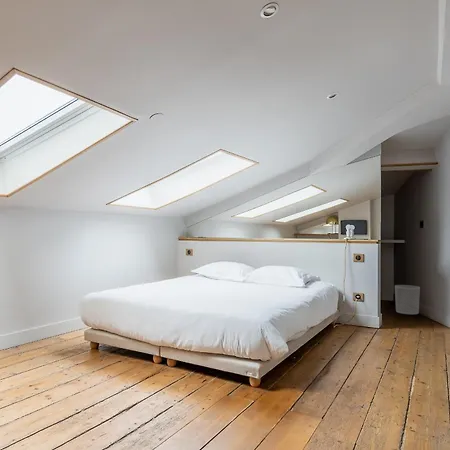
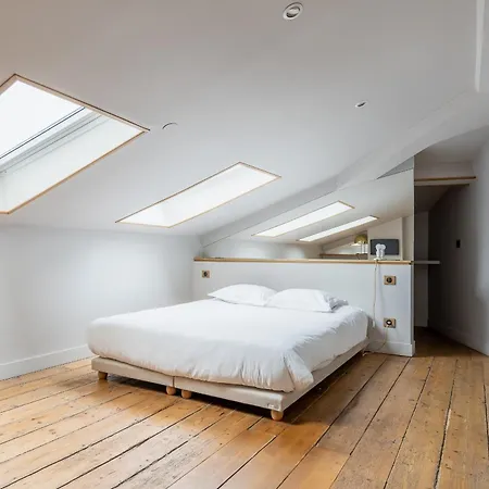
- waste bin (407, 299)
